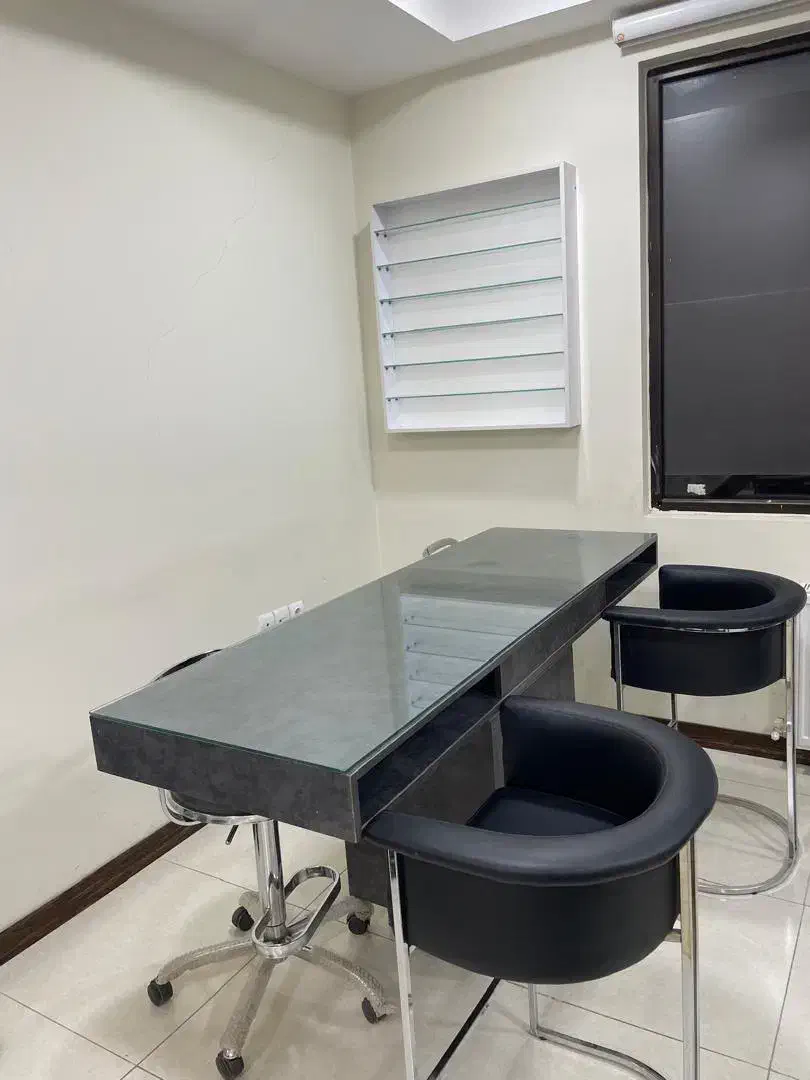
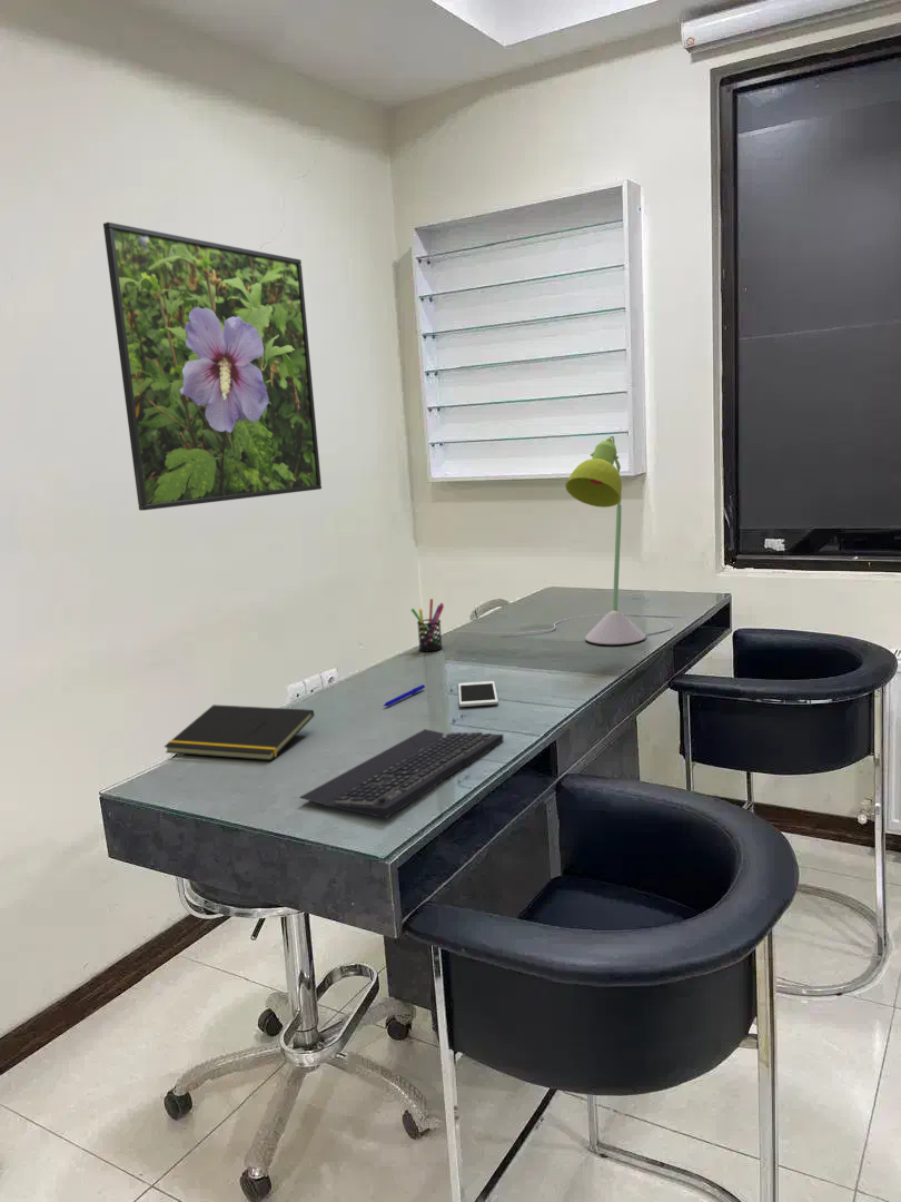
+ notepad (240, 730)
+ keyboard (407, 763)
+ pen holder (426, 624)
+ cell phone (477, 692)
+ desk lamp (615, 536)
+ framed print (227, 374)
+ pen (404, 696)
